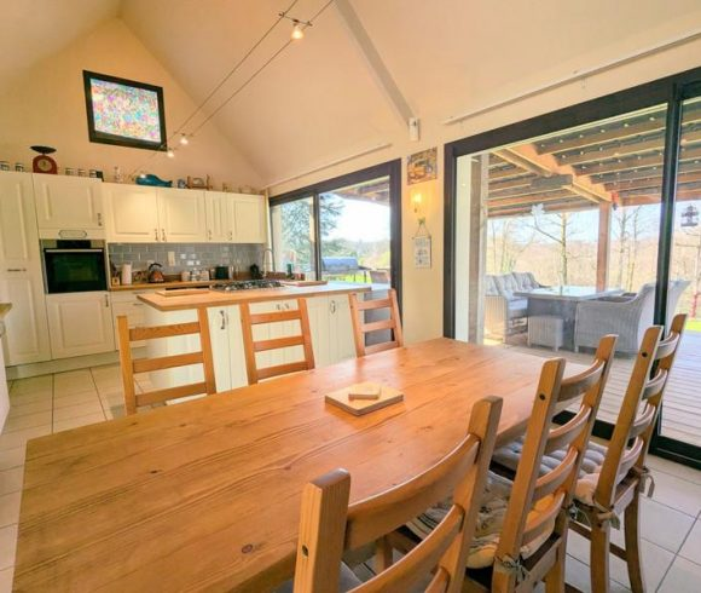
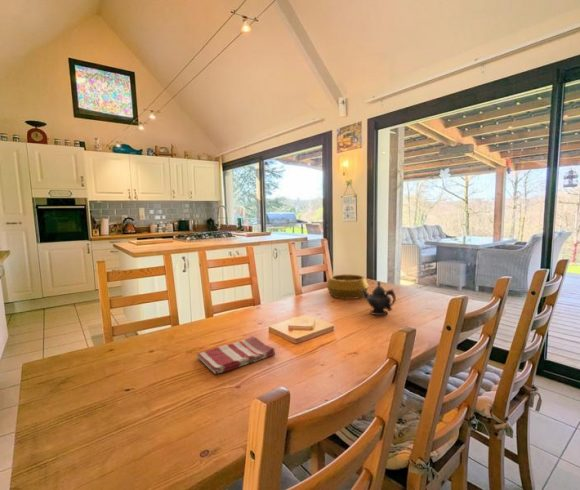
+ dish towel (236, 352)
+ decorative bowl (347, 285)
+ teapot (377, 297)
